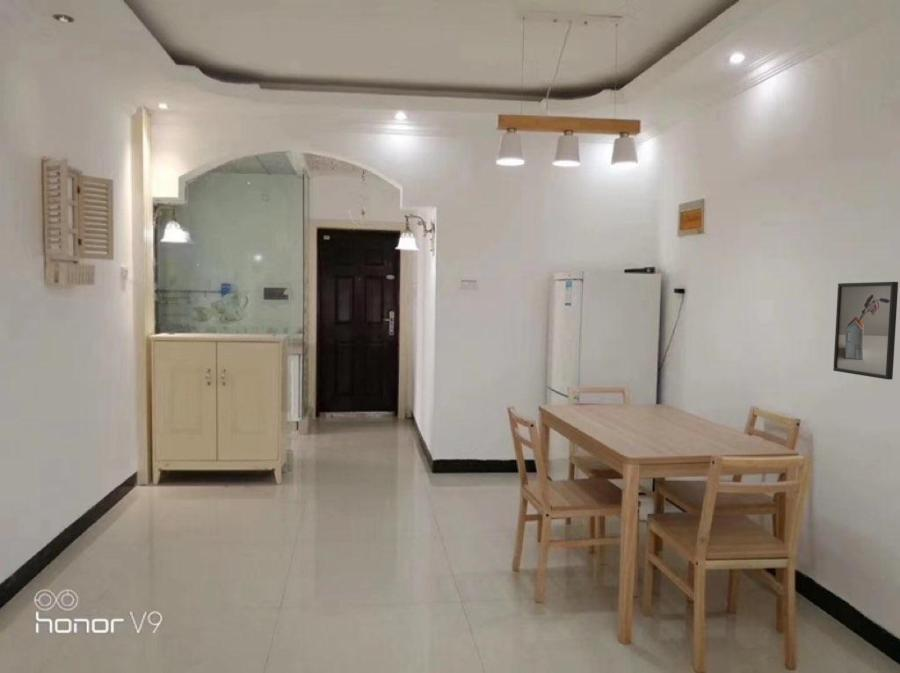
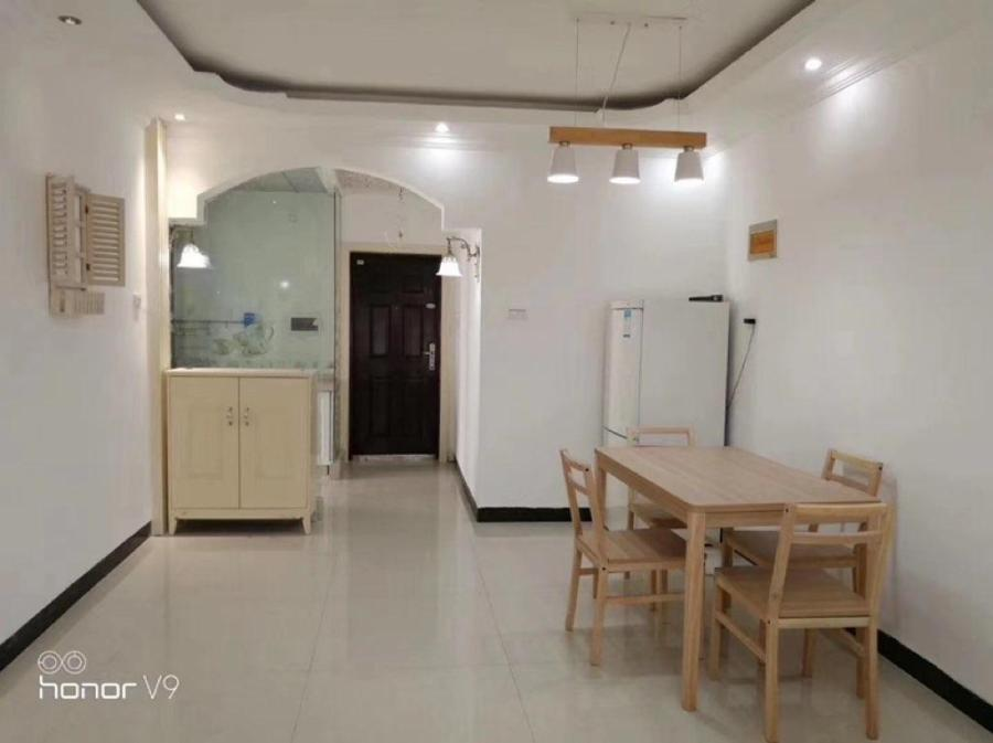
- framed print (863, 328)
